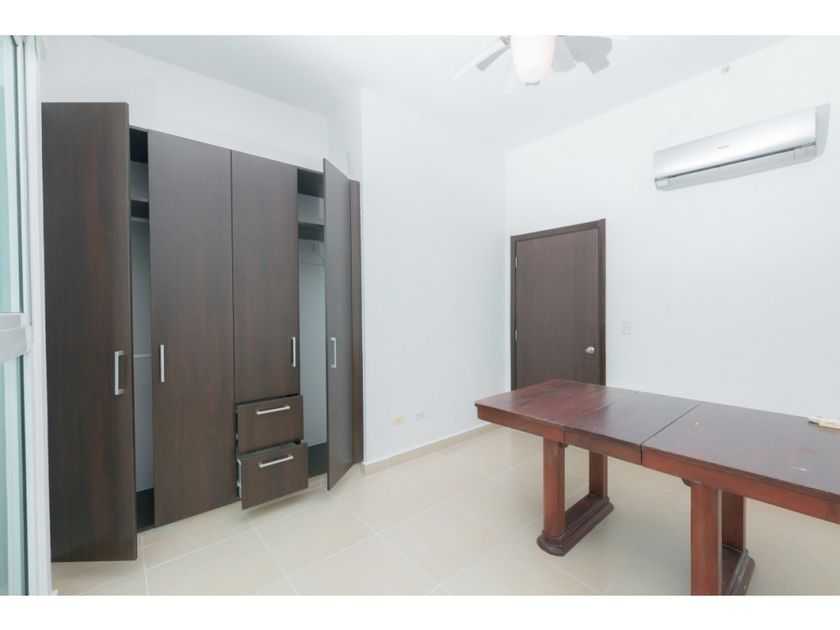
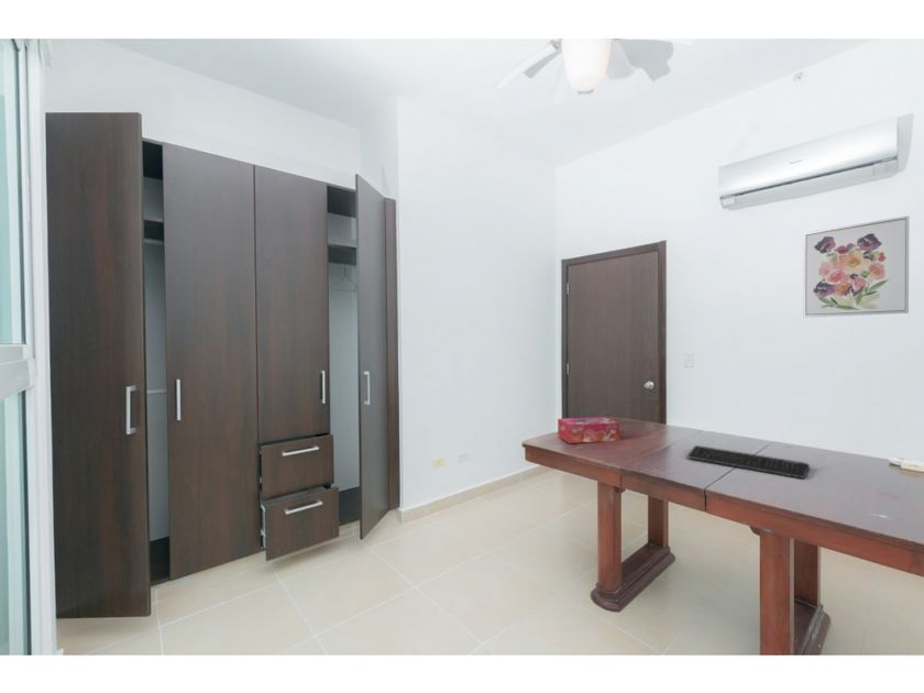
+ keyboard (744, 459)
+ wall art (853, 270)
+ tissue box (587, 429)
